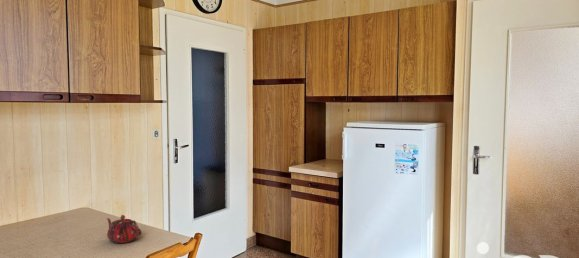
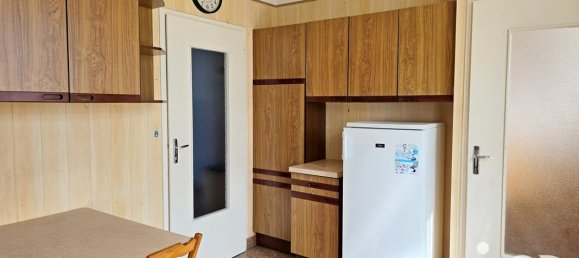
- teapot (122, 227)
